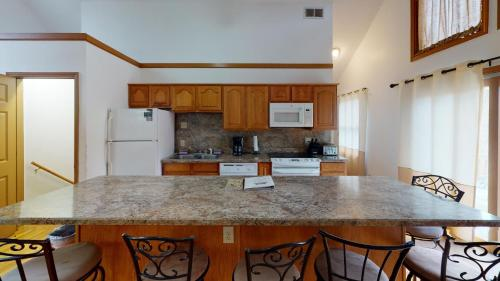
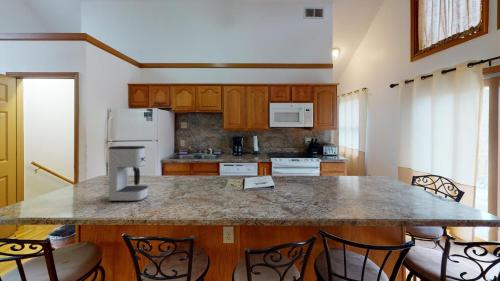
+ coffee maker (133, 170)
